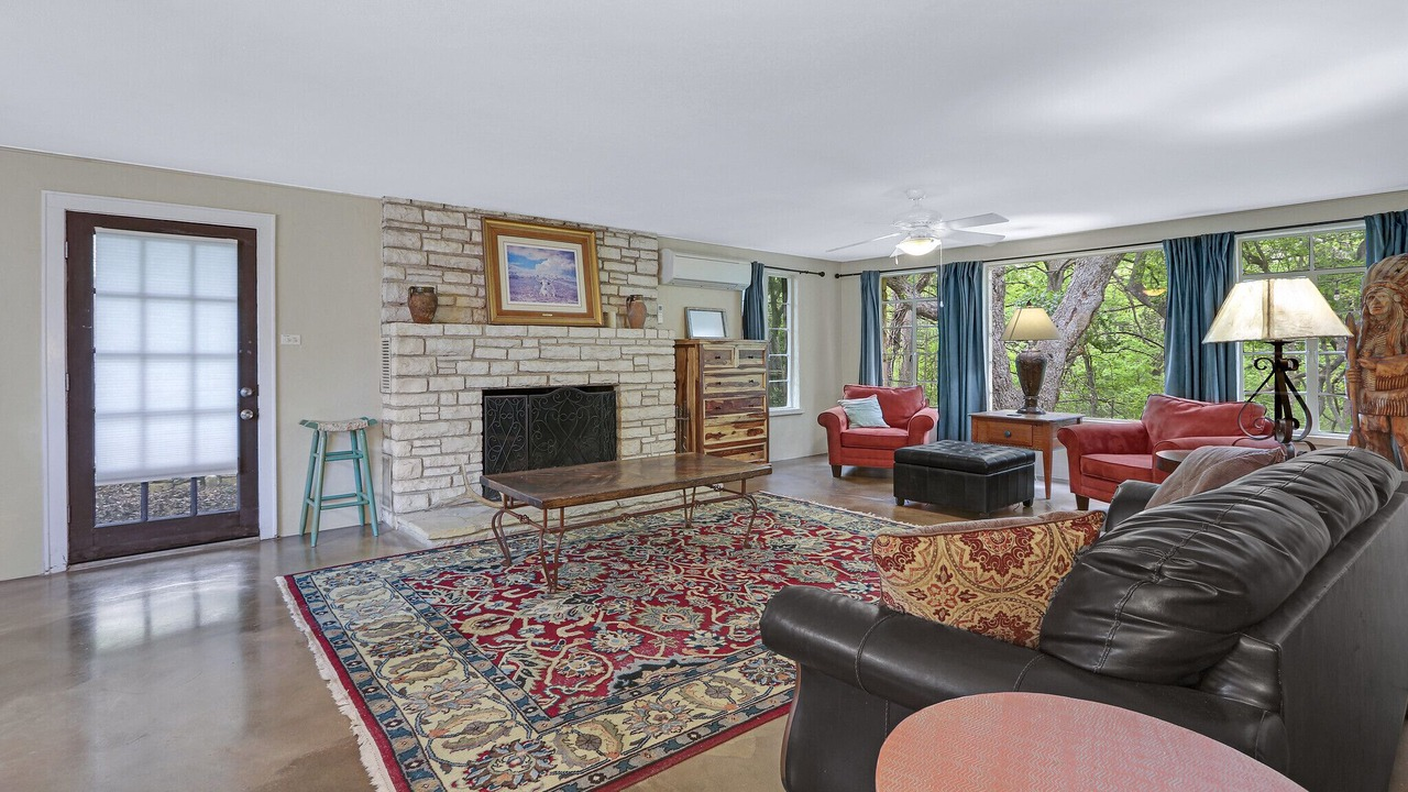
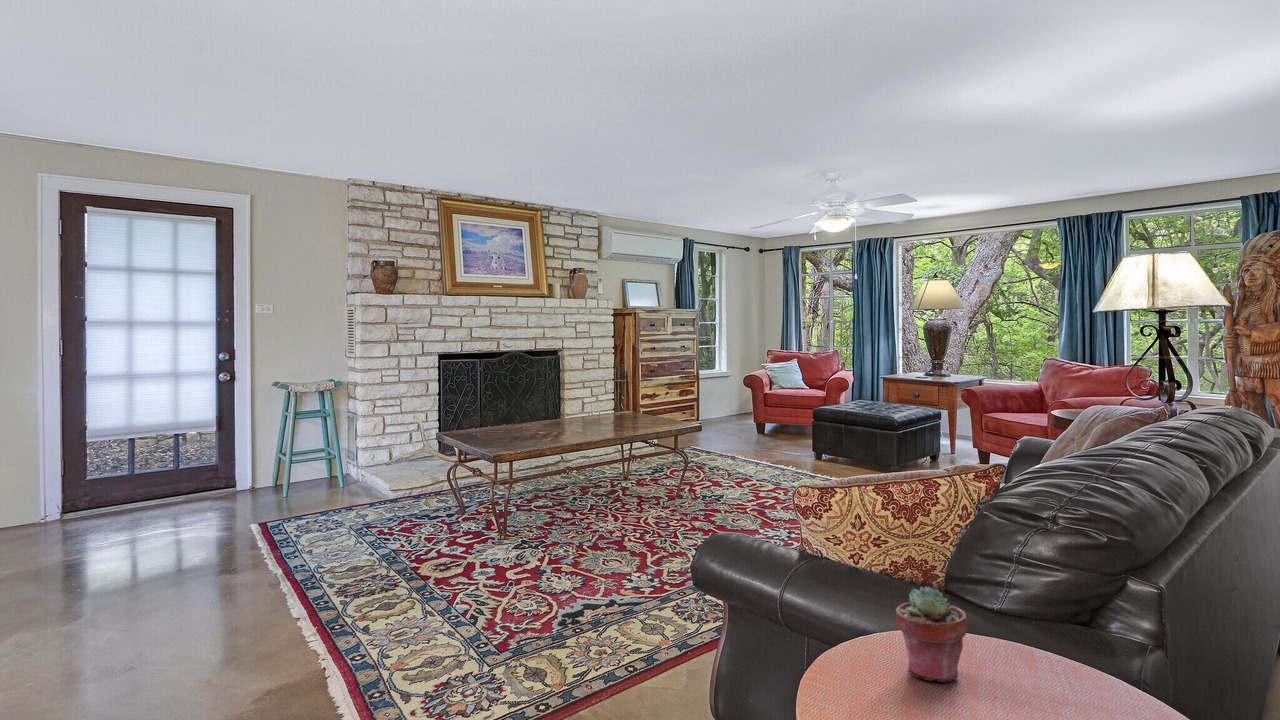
+ potted succulent (931, 629)
